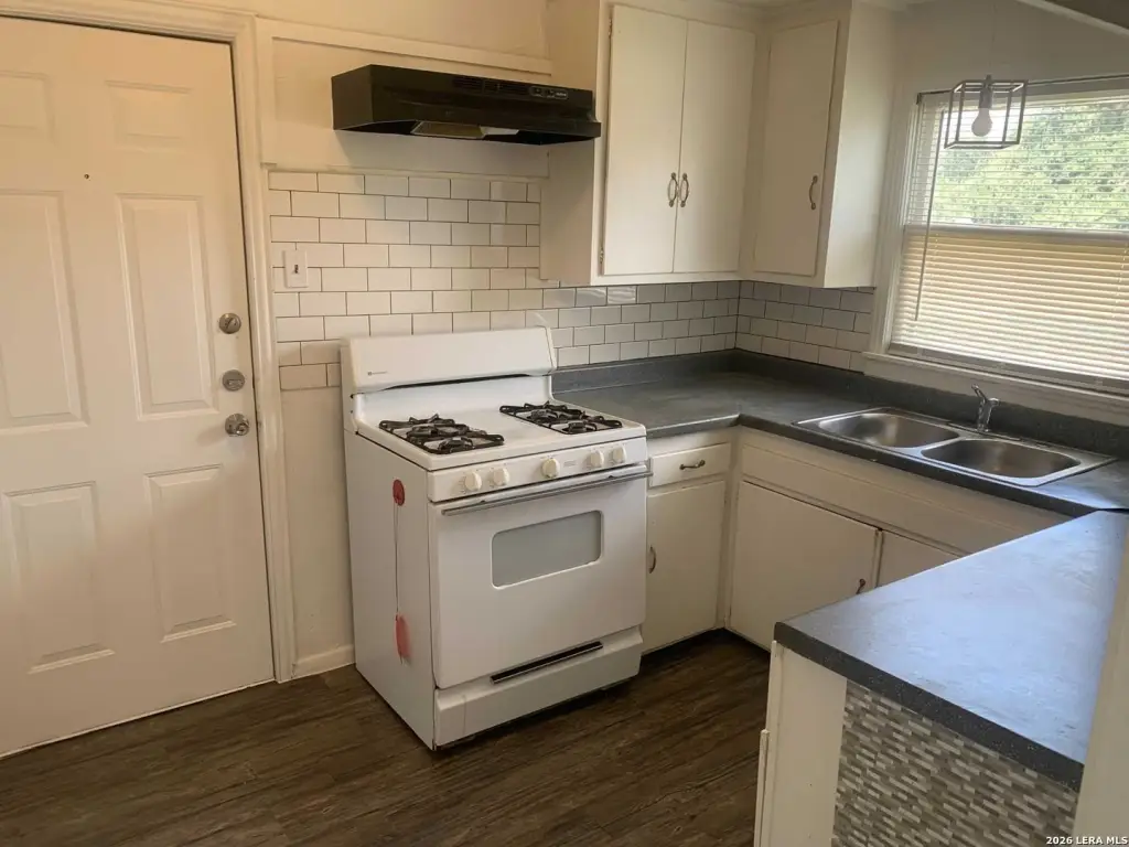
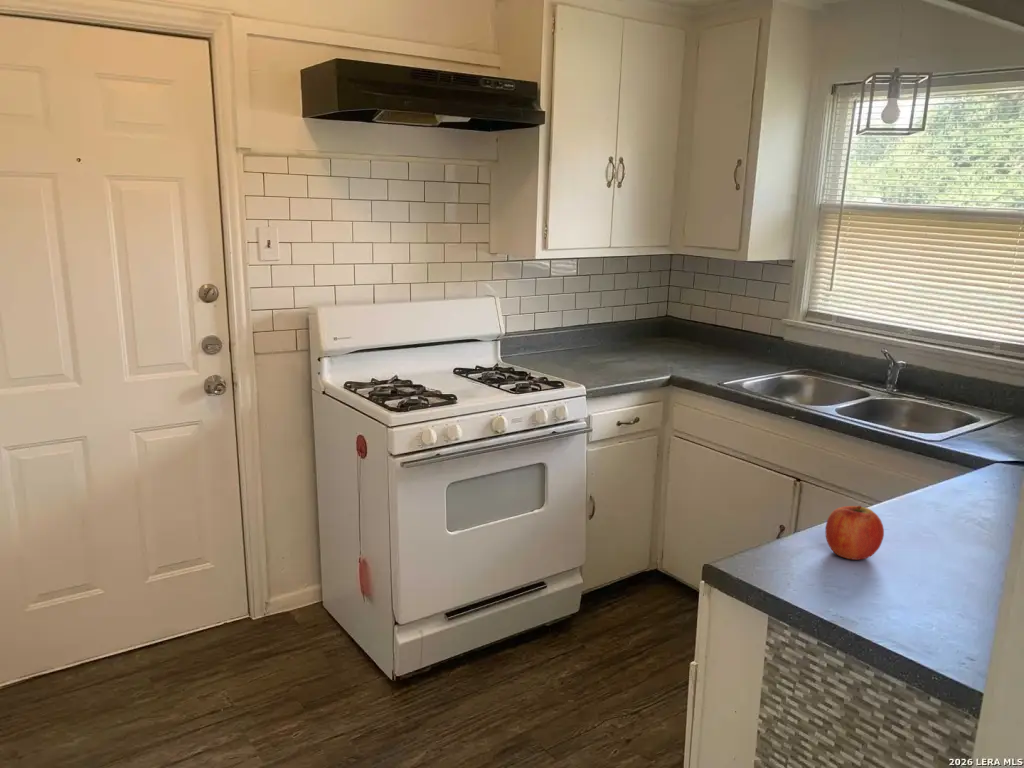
+ fruit (853, 529)
